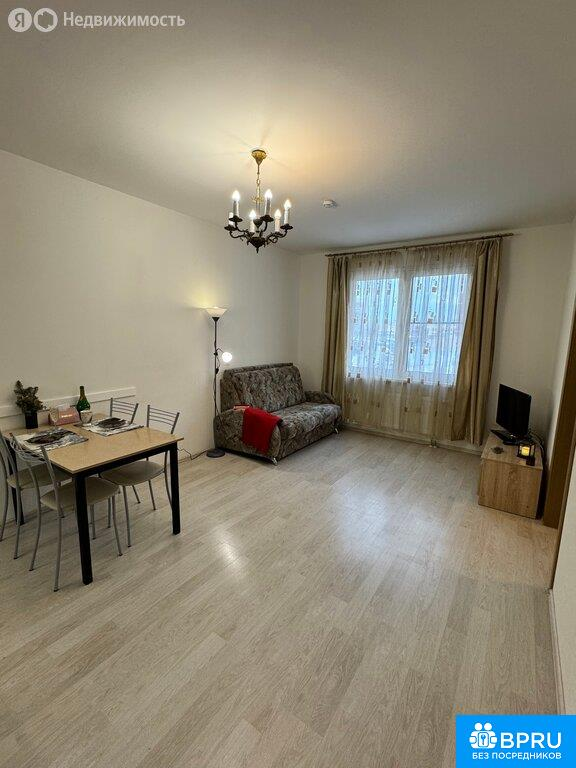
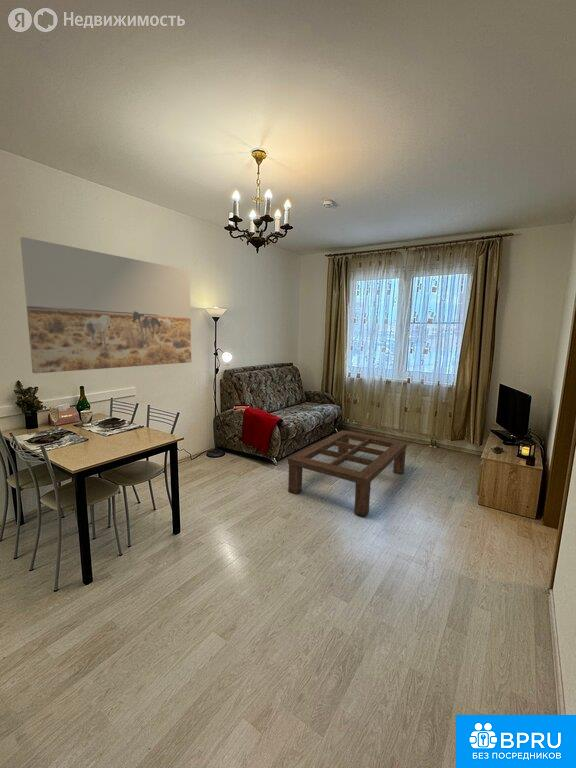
+ wall art (123, 313)
+ coffee table (351, 461)
